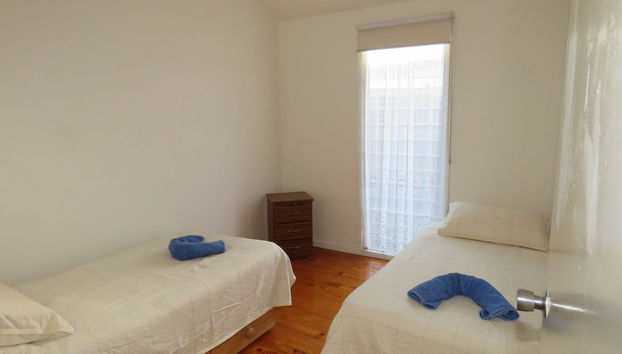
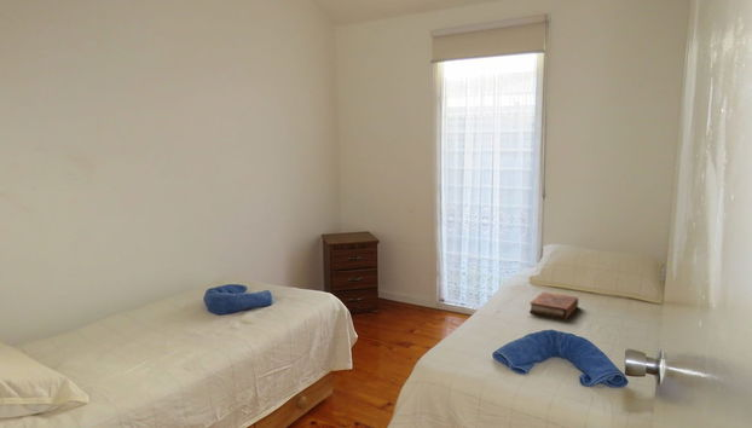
+ book (554, 303)
